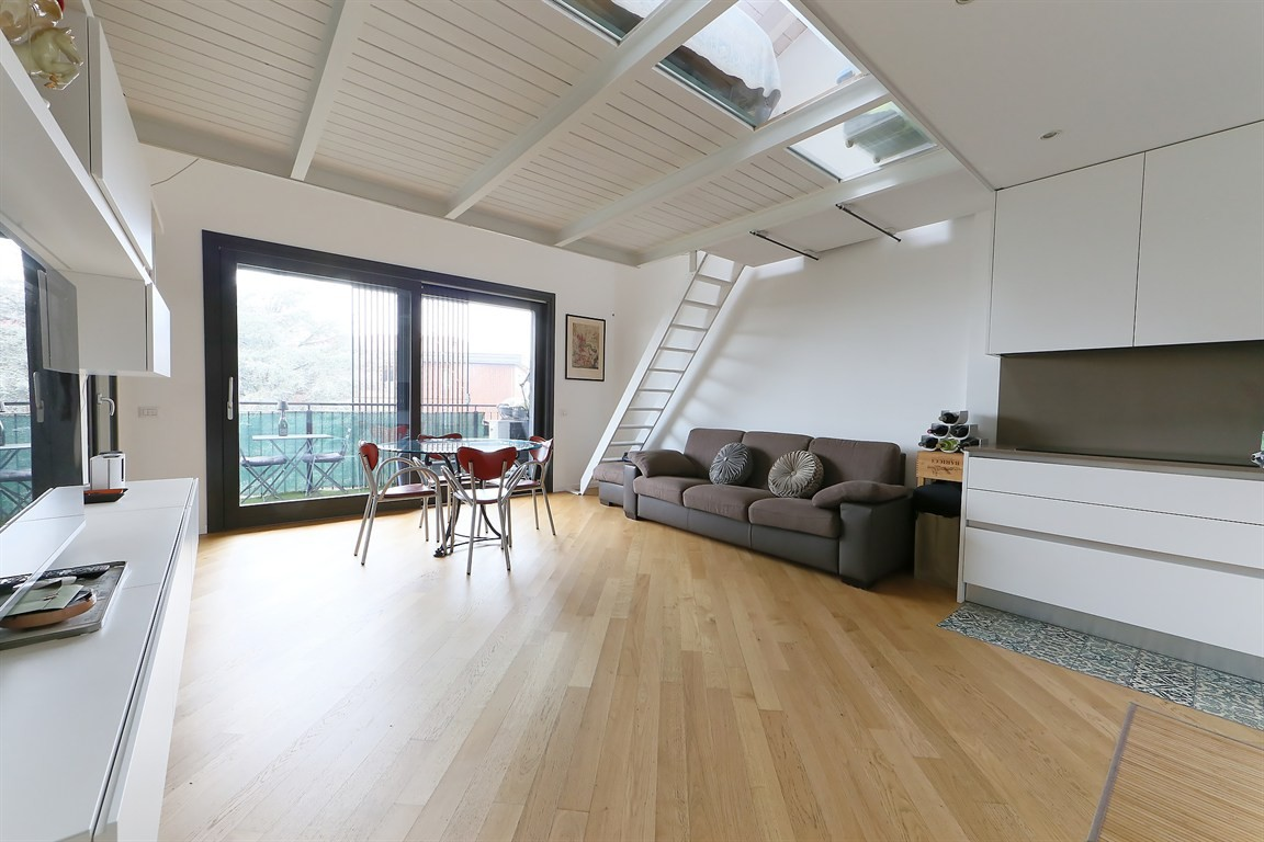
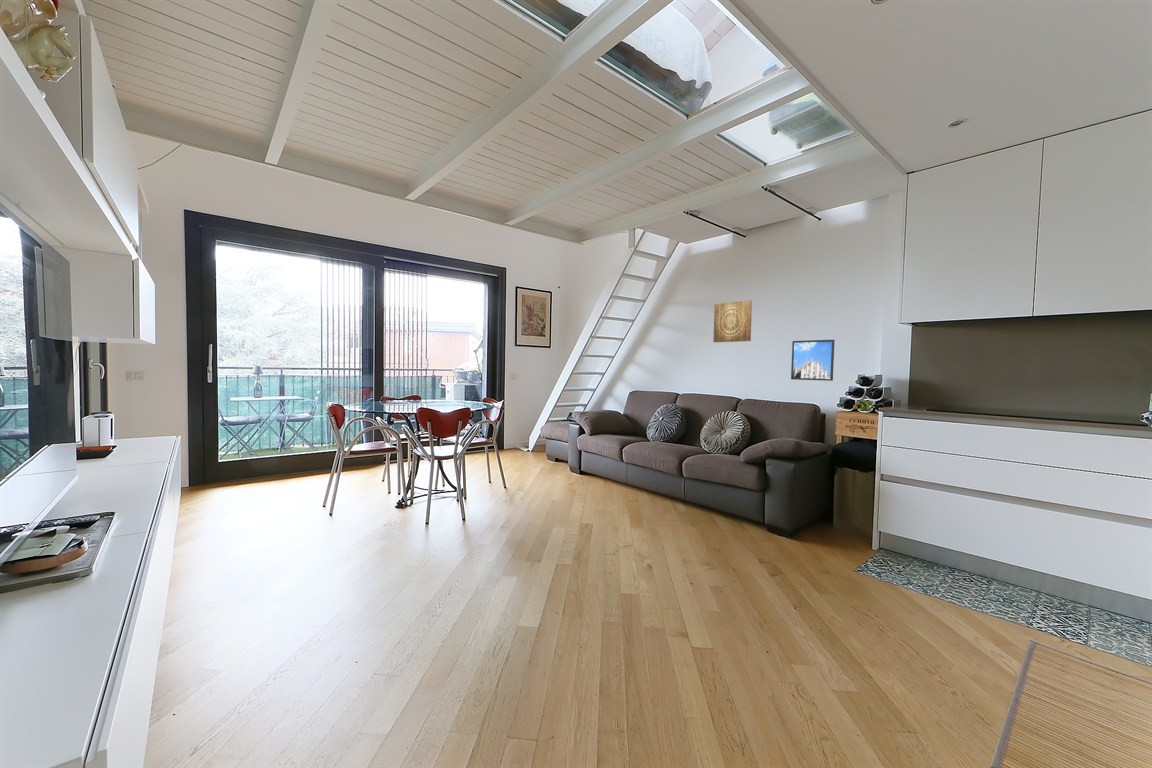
+ wall art (732, 322)
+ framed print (812, 360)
